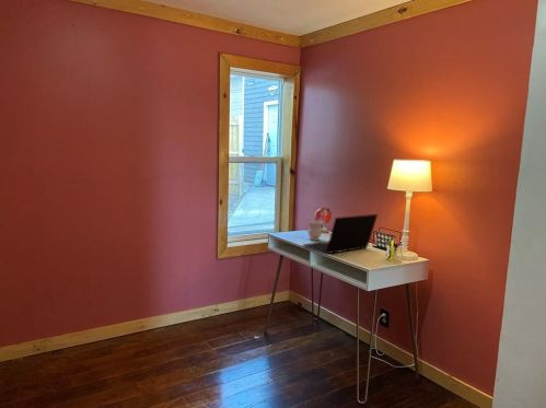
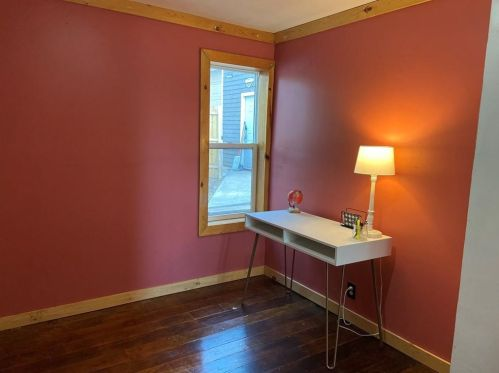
- laptop (339, 230)
- mug (312, 231)
